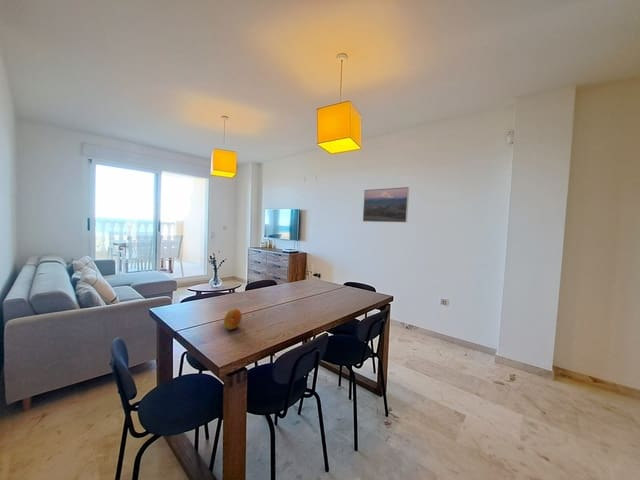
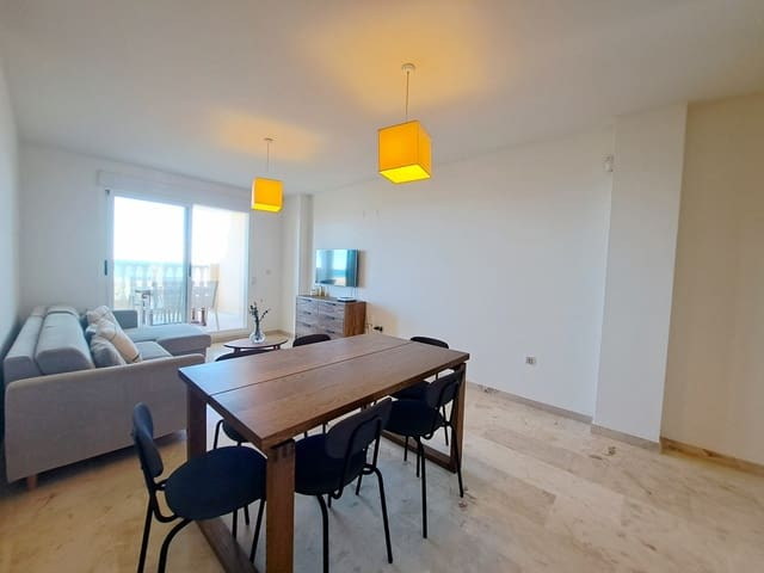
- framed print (384, 205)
- fruit (232, 317)
